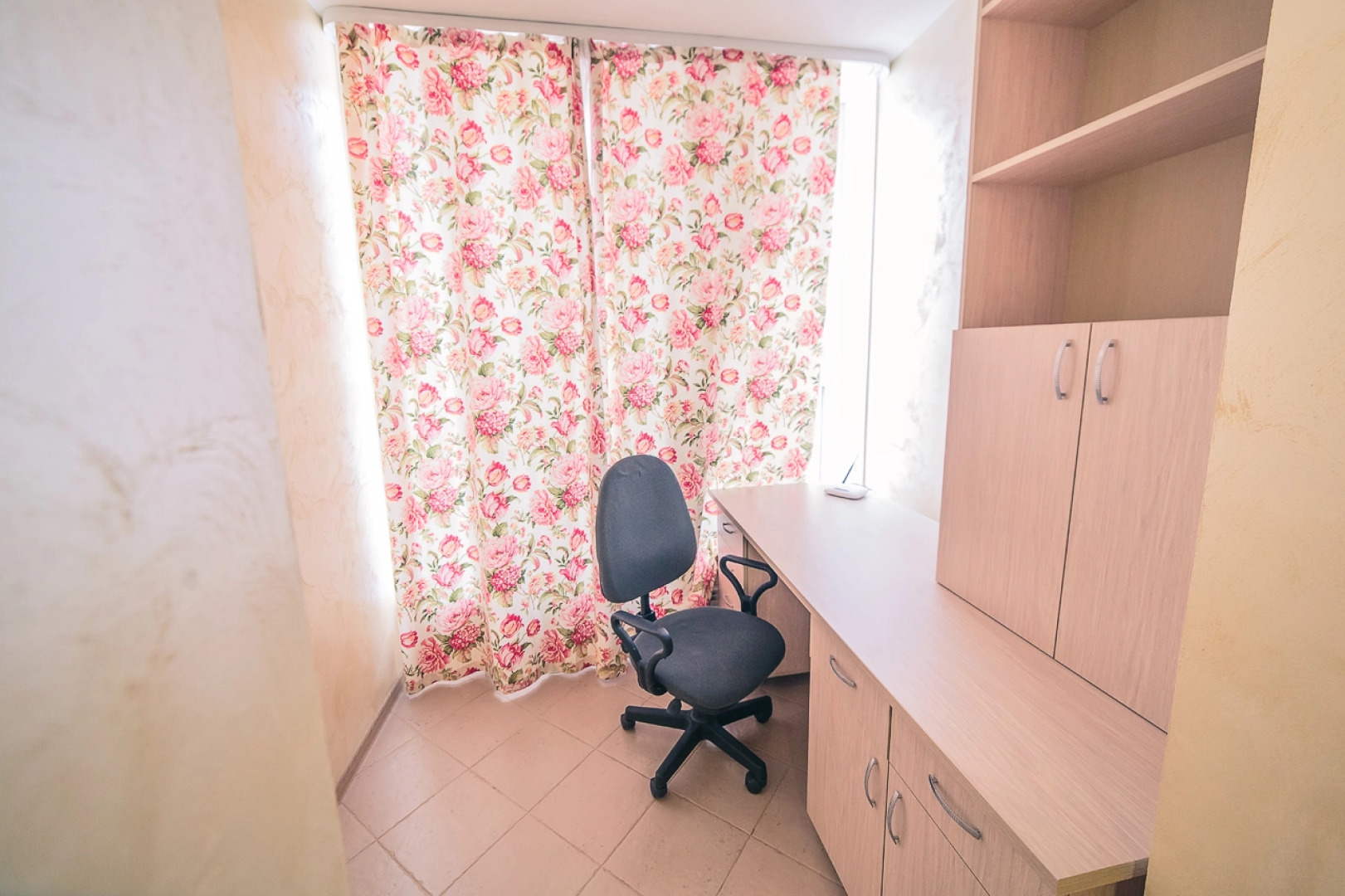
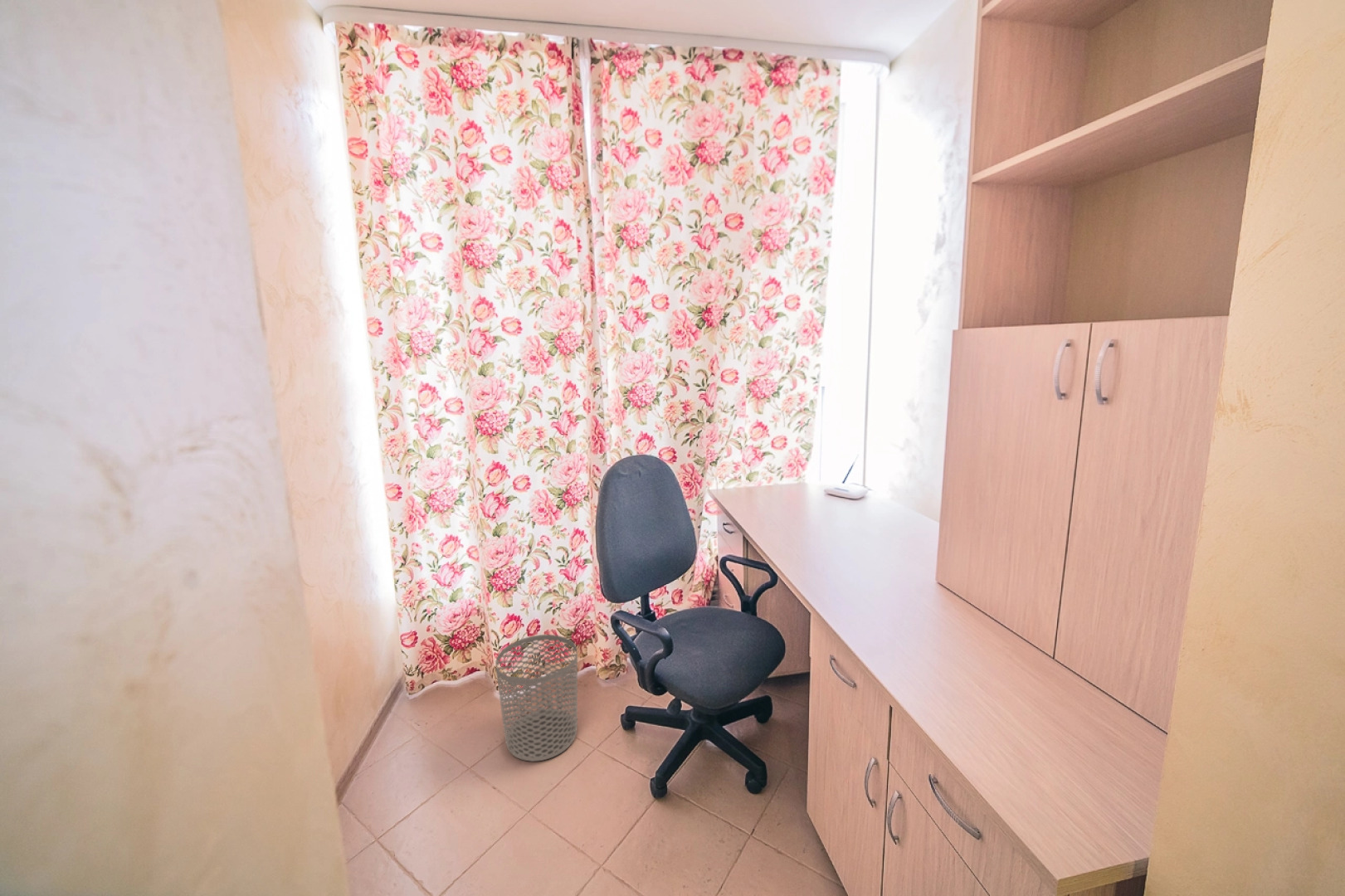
+ waste bin (539, 696)
